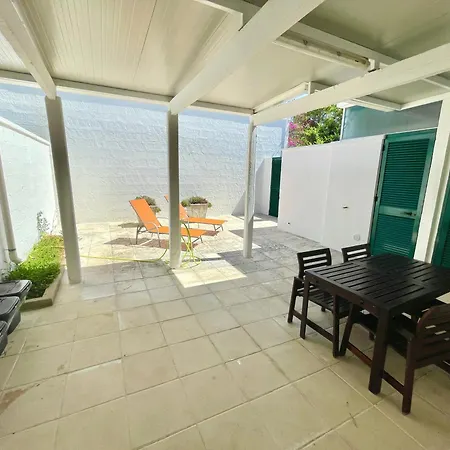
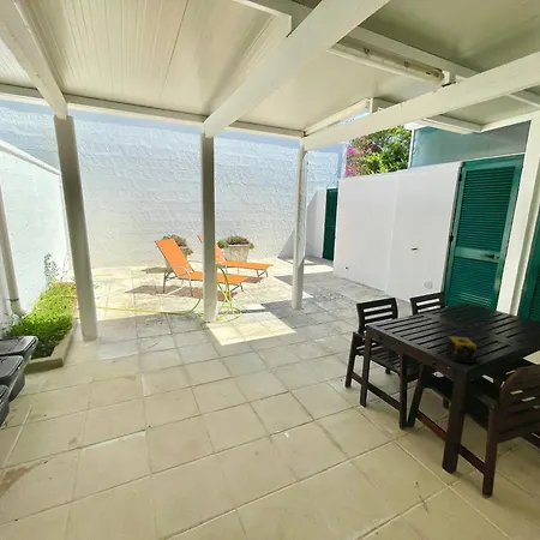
+ candle (460, 348)
